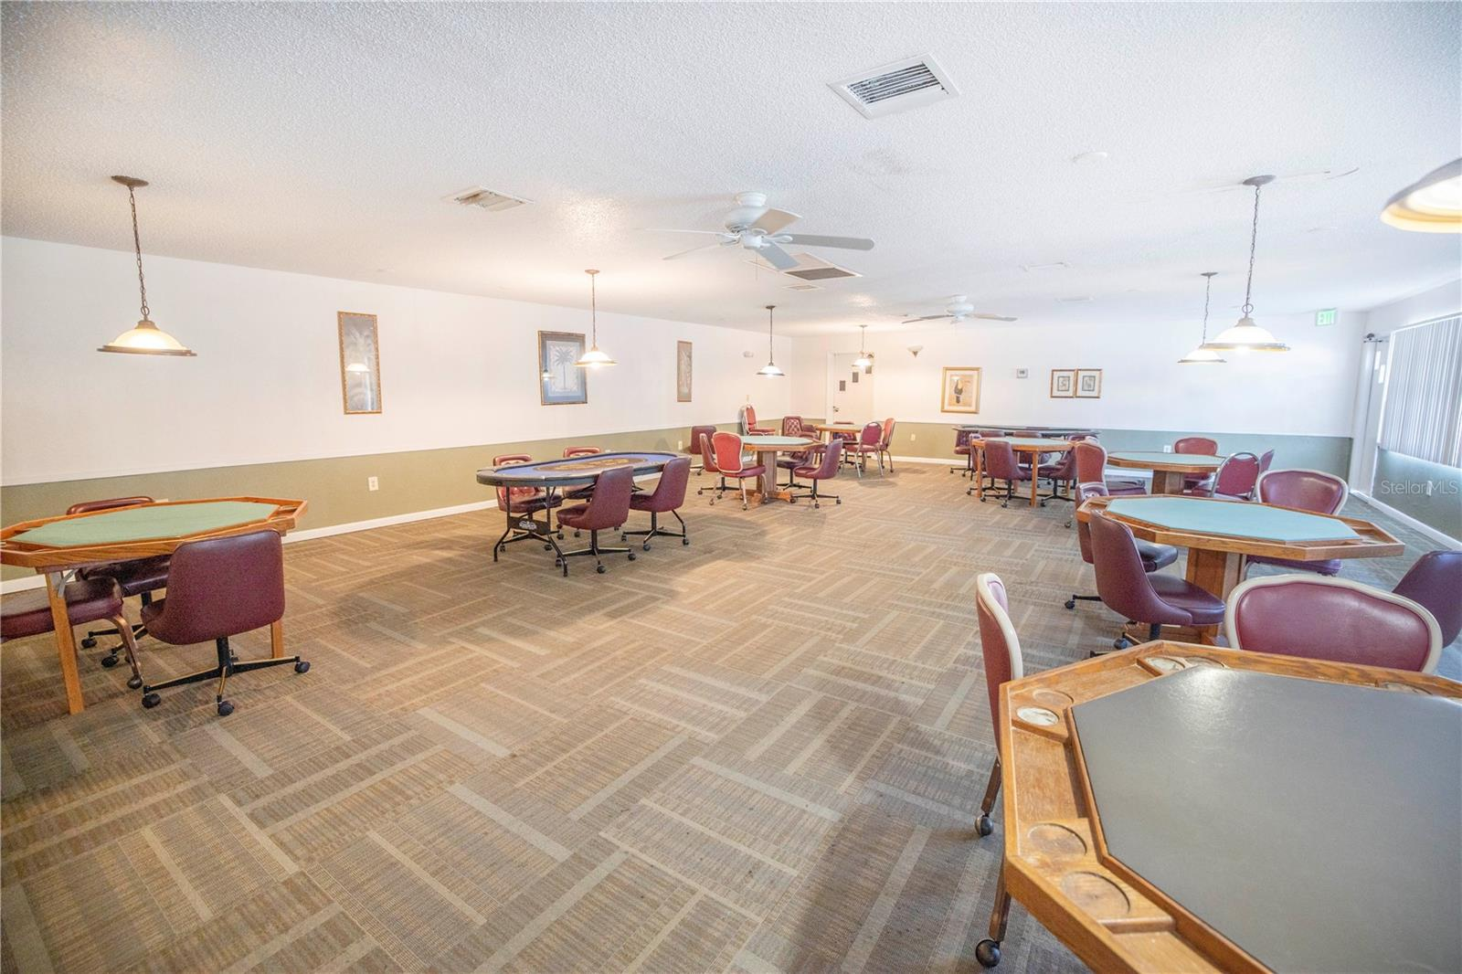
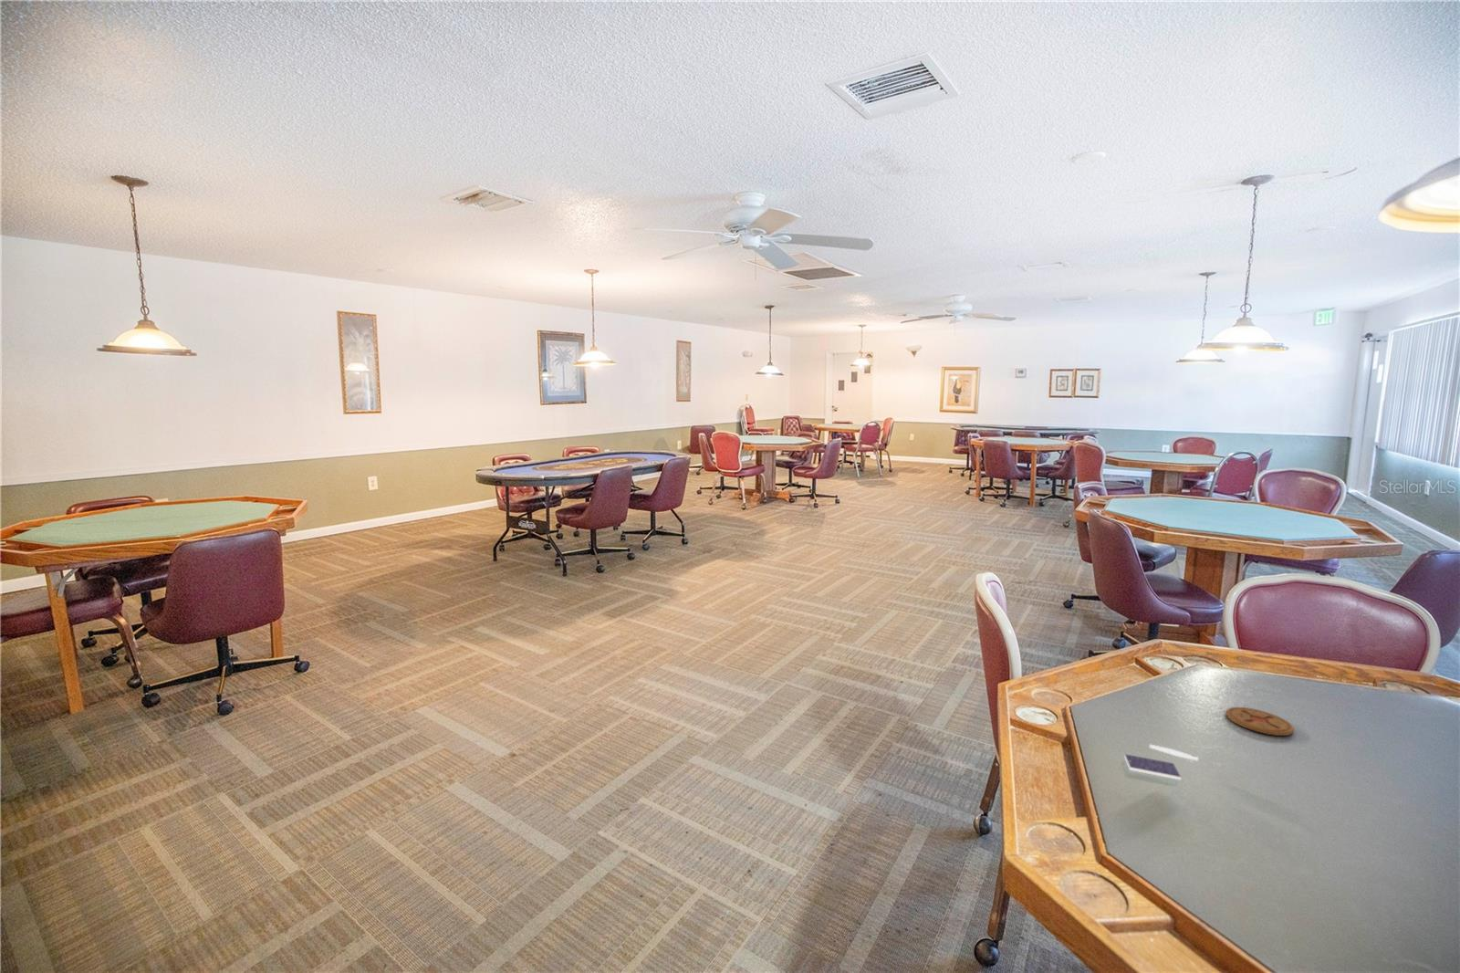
+ coaster (1258, 720)
+ card (1159, 750)
